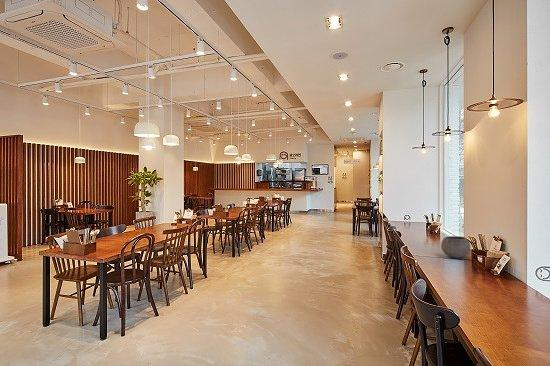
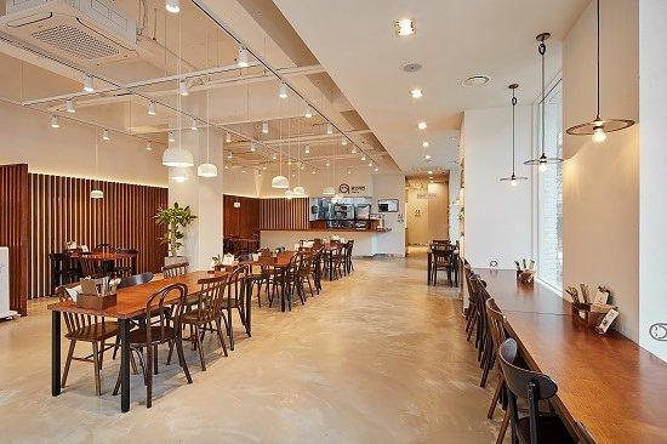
- bowl (455, 247)
